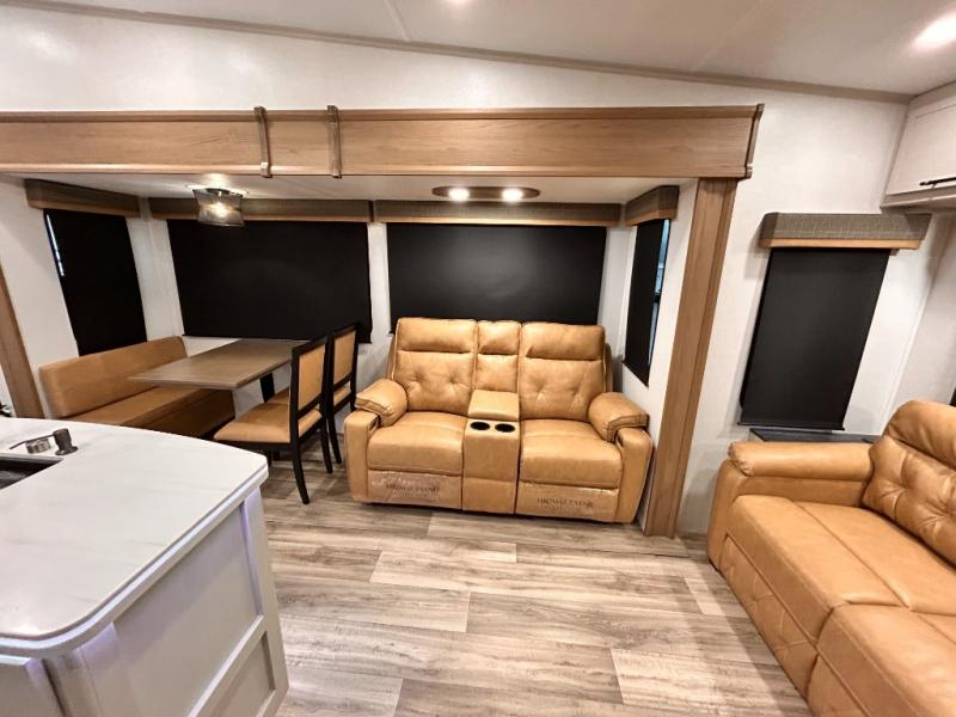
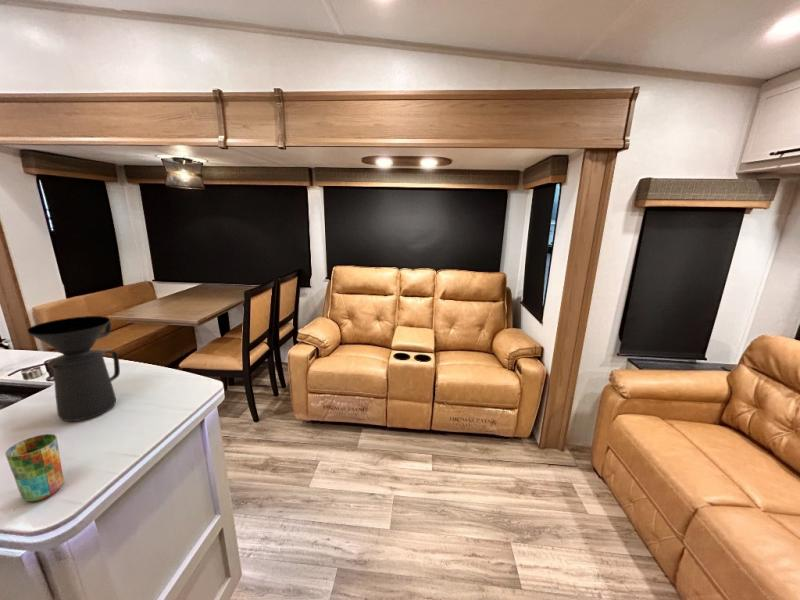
+ cup (38, 468)
+ coffee maker (80, 368)
